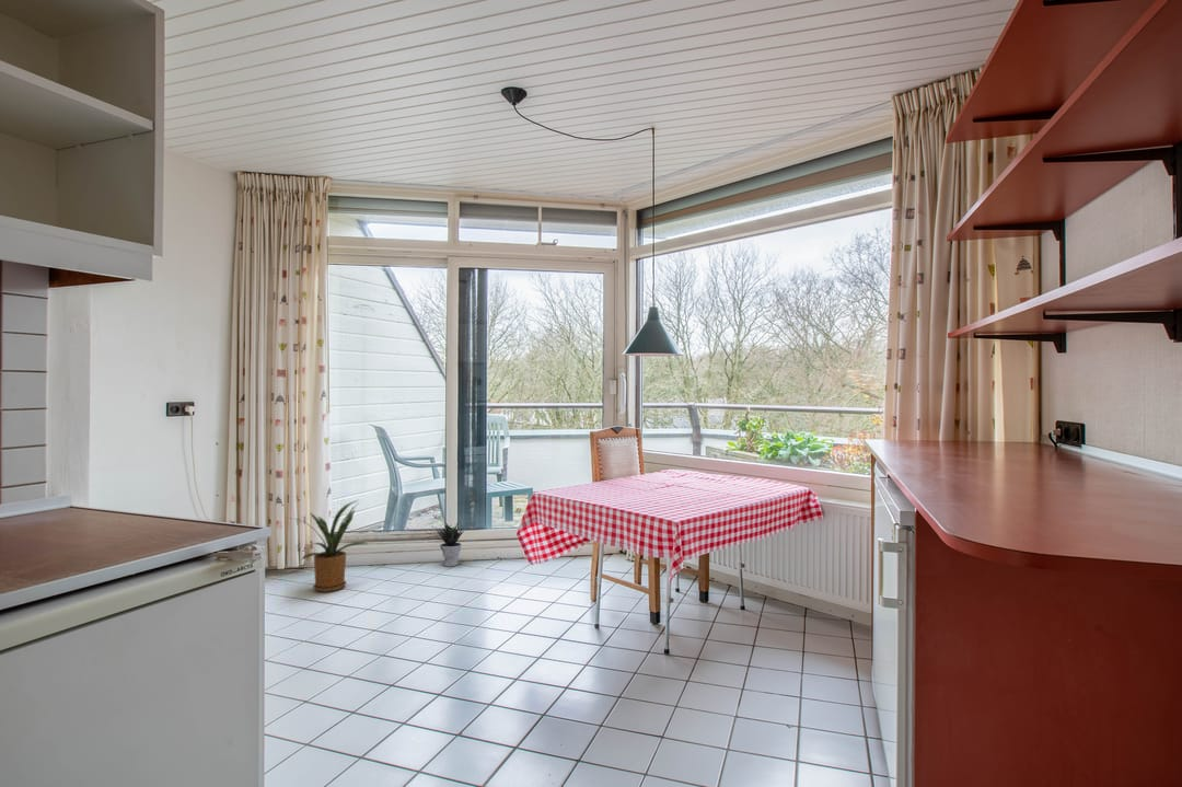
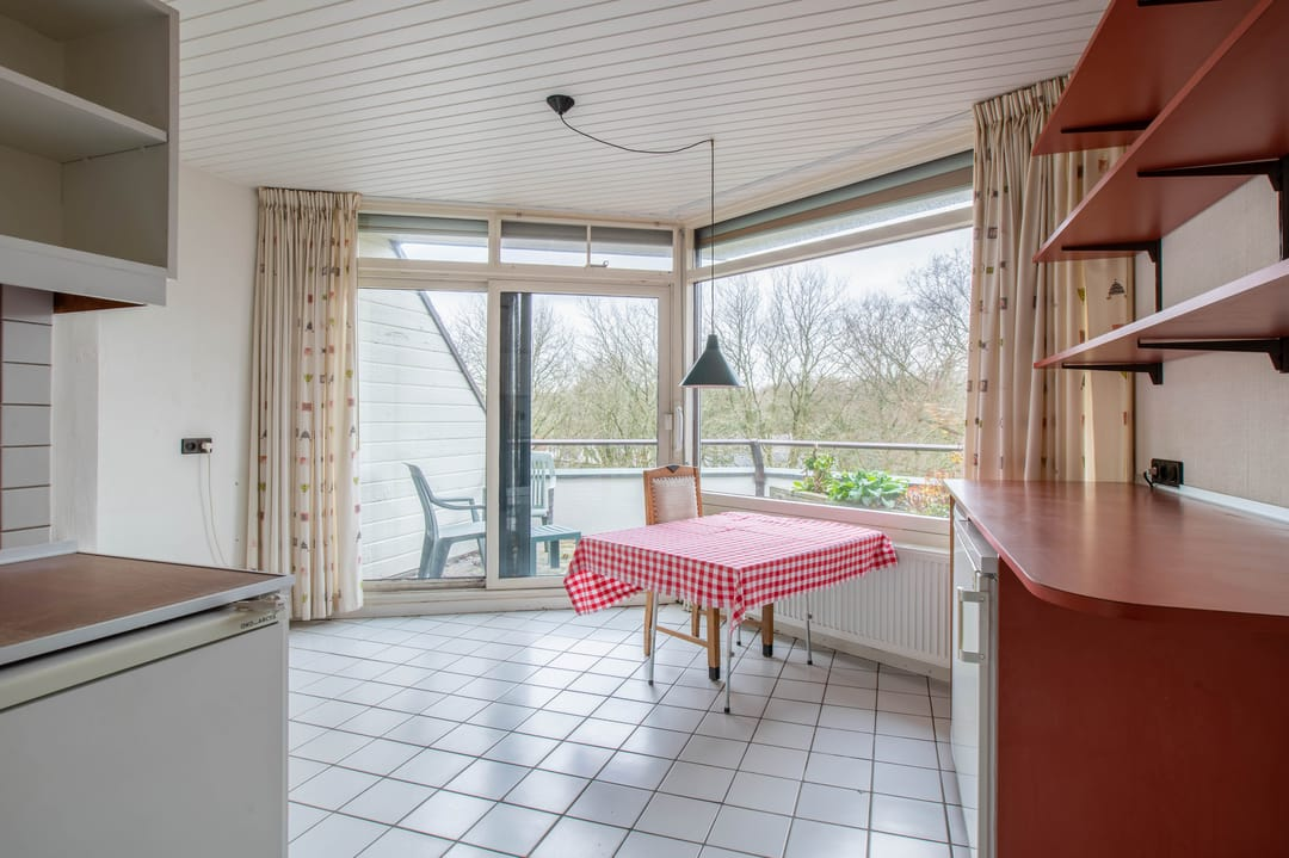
- potted plant (449, 542)
- house plant (328, 544)
